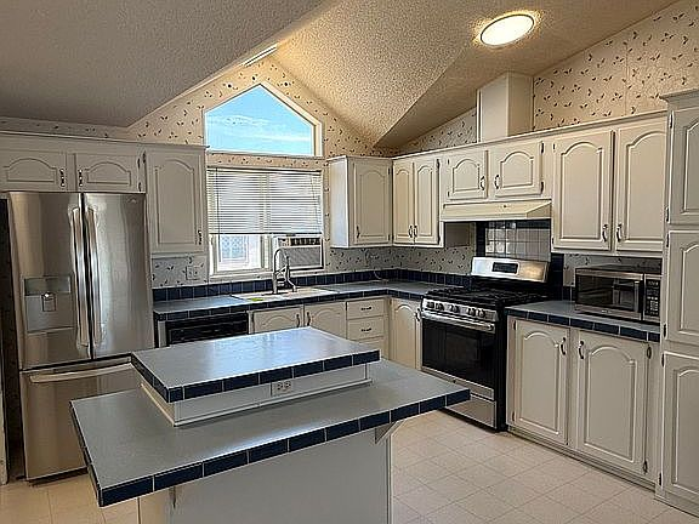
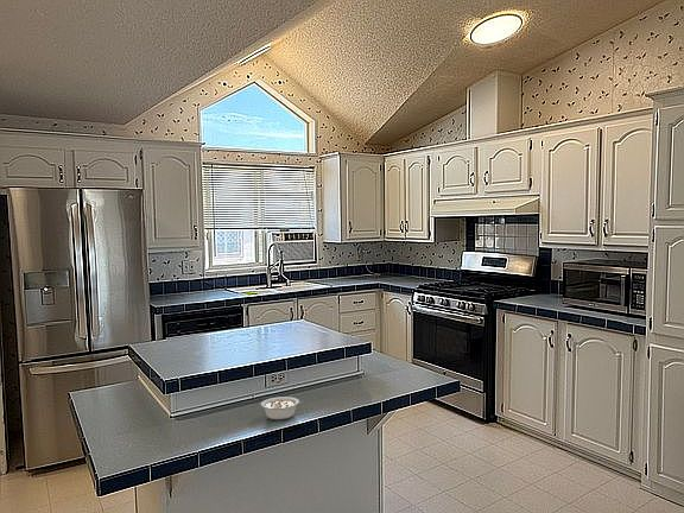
+ legume (281, 407)
